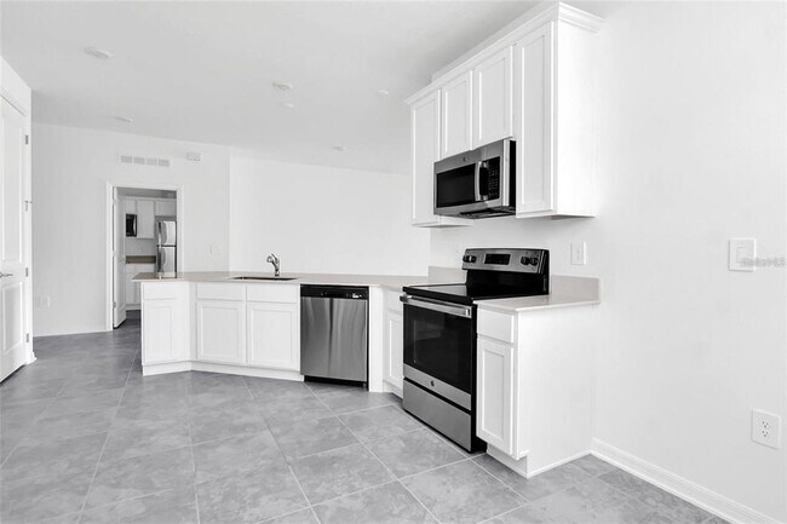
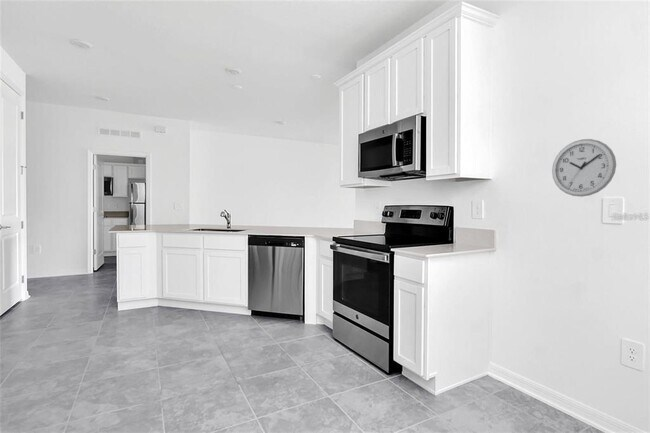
+ wall clock (581, 167)
